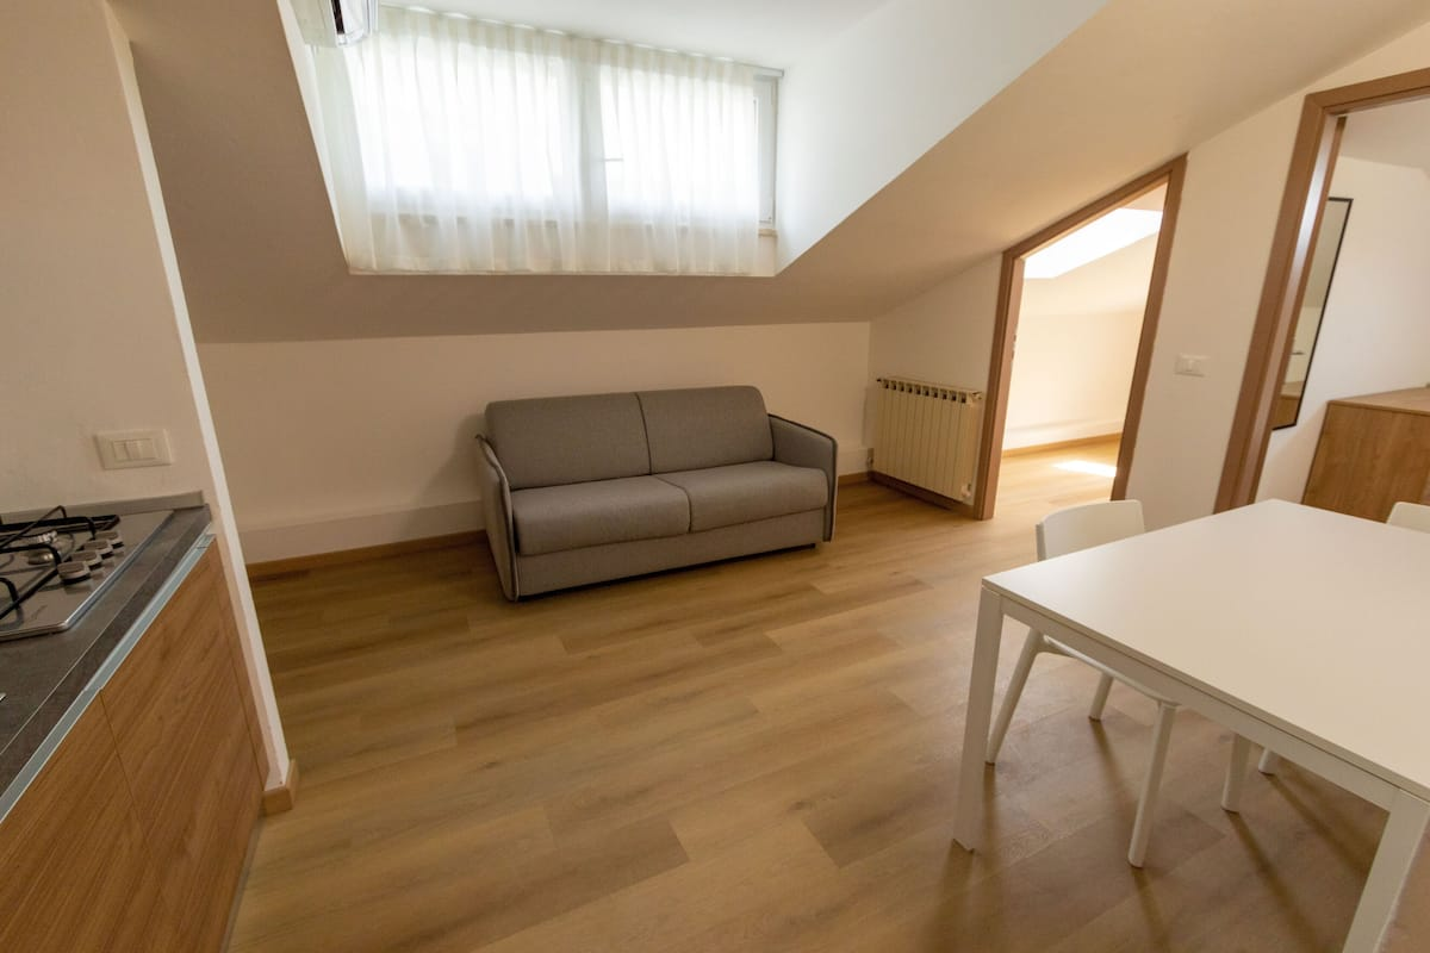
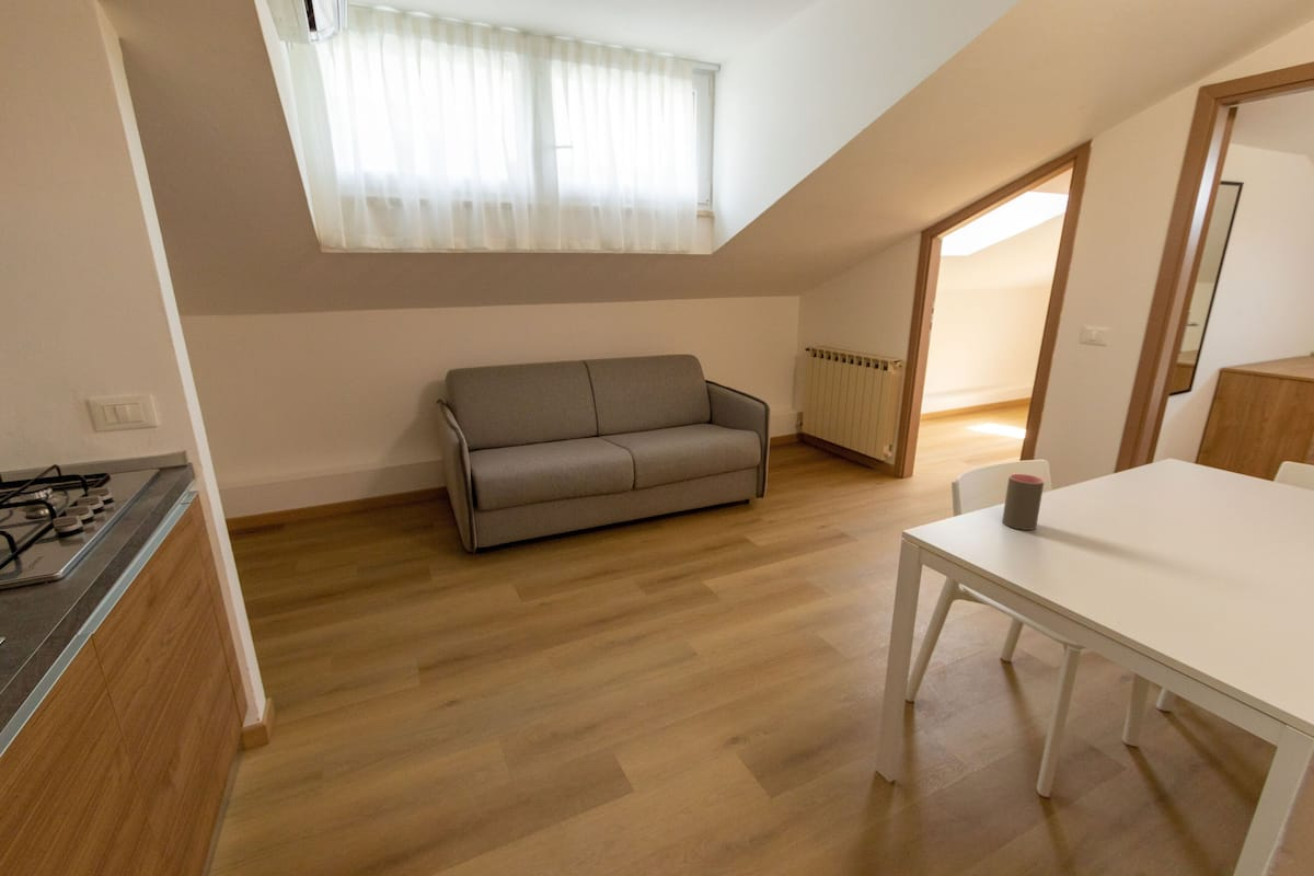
+ cup (1022, 502)
